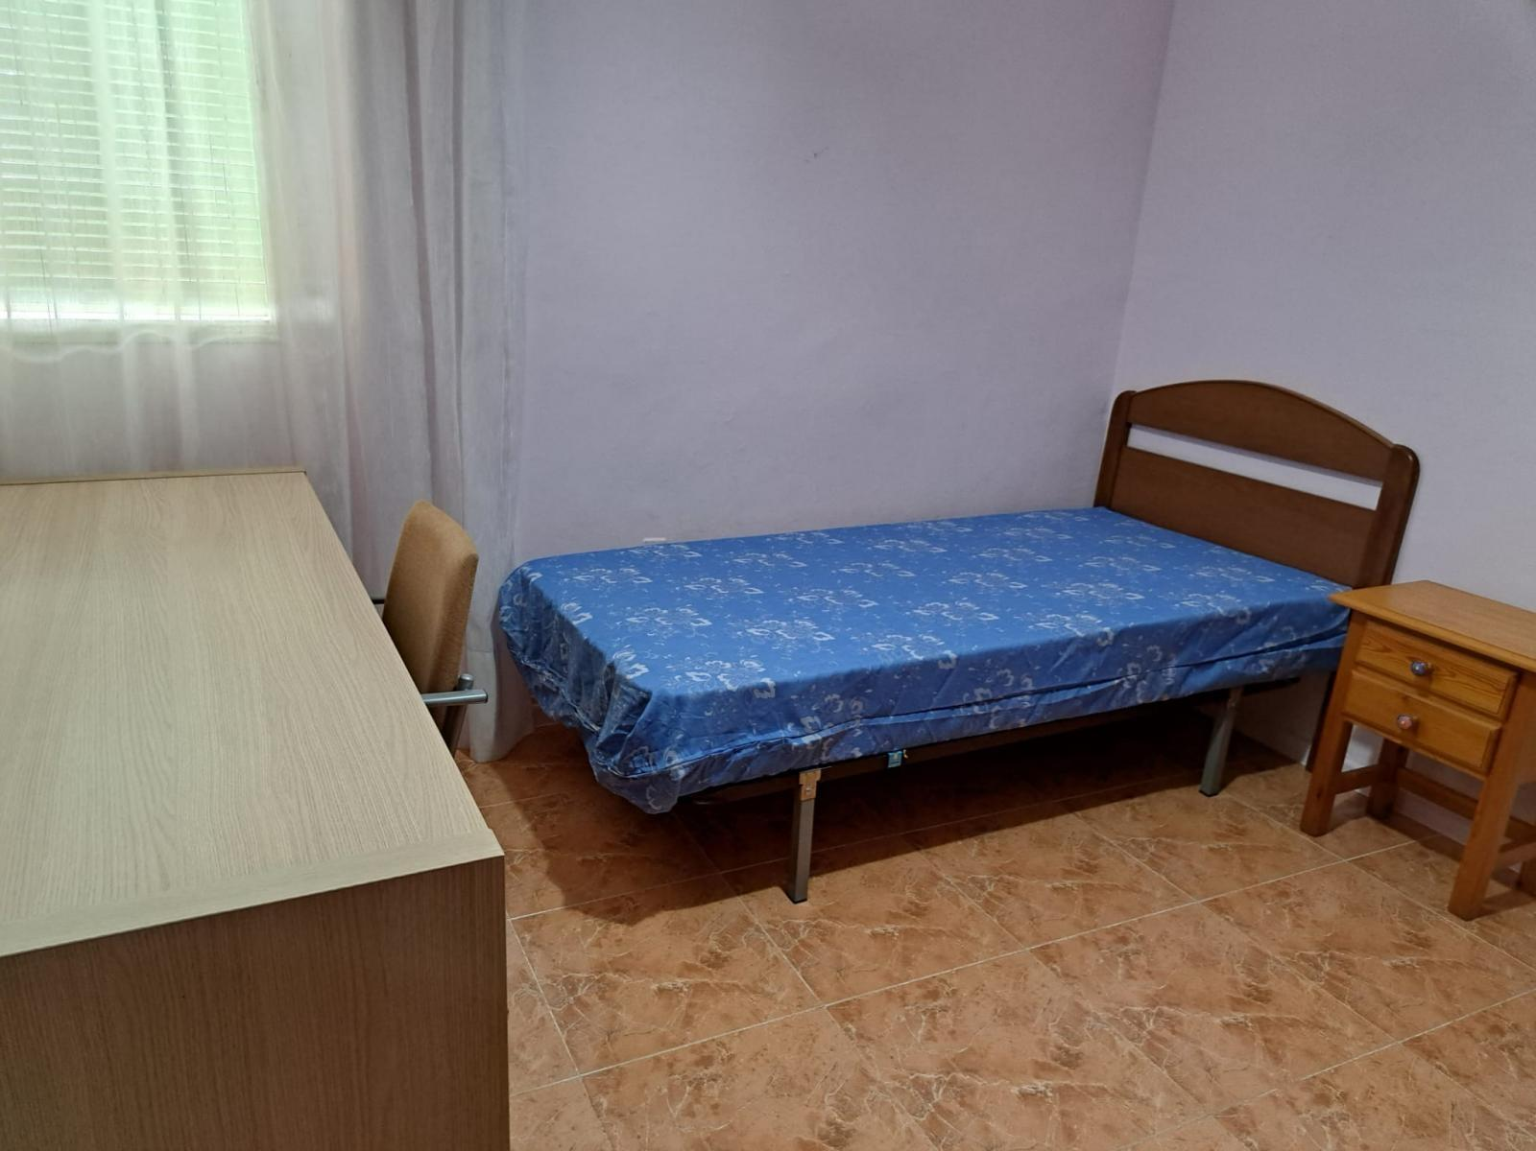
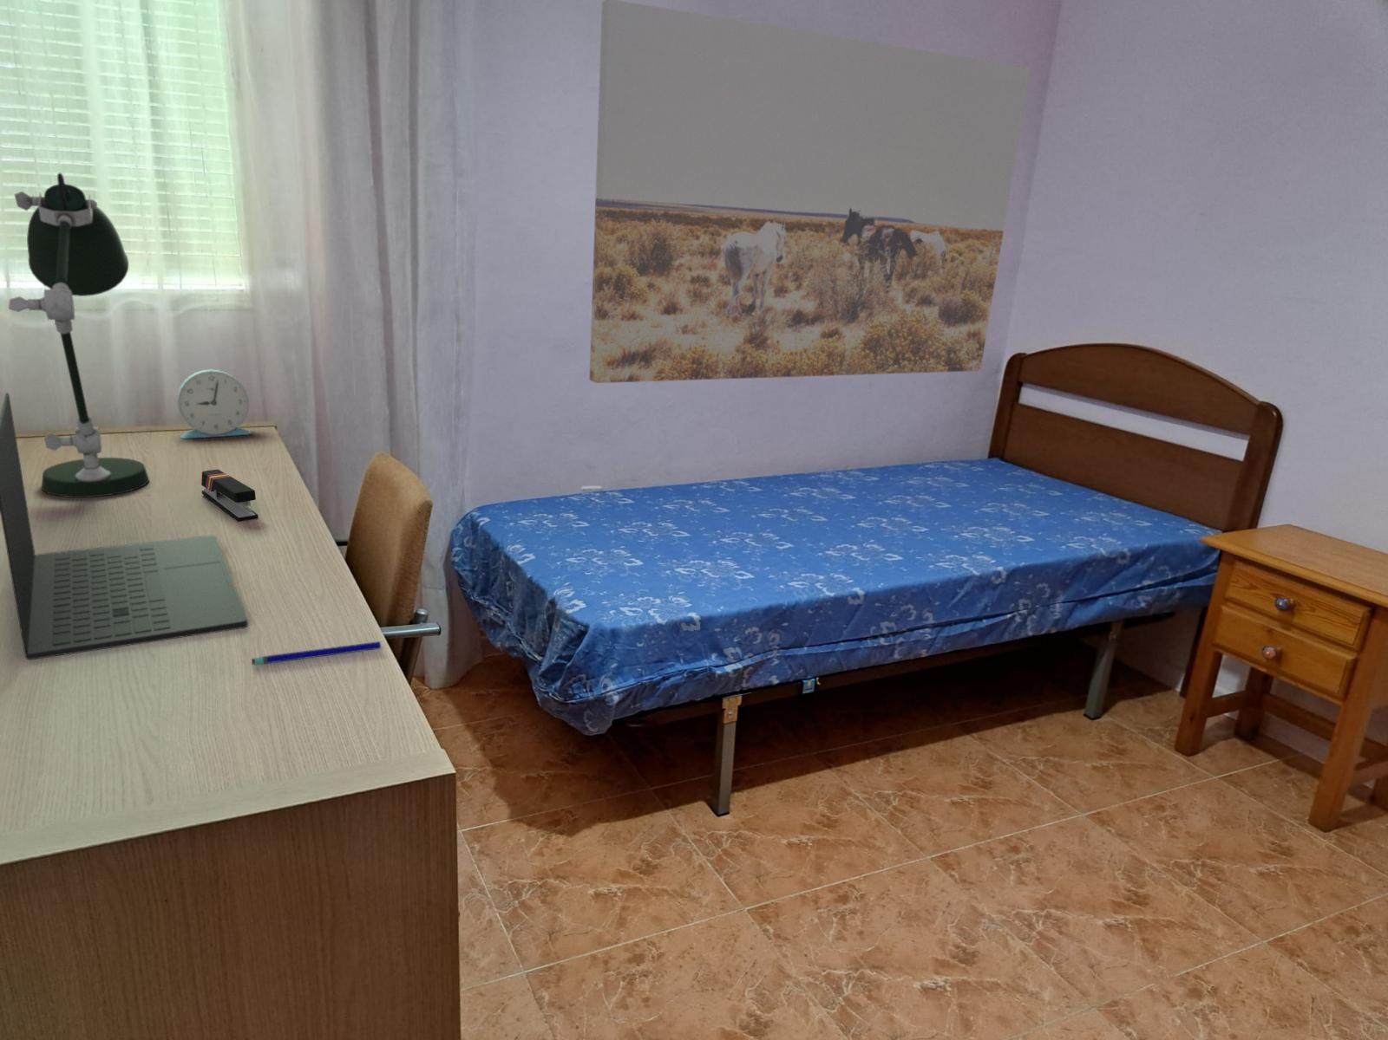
+ pen (318, 652)
+ stapler (227, 492)
+ wall art (822, 215)
+ alarm clock (212, 401)
+ desk lamp (71, 338)
+ laptop (125, 544)
